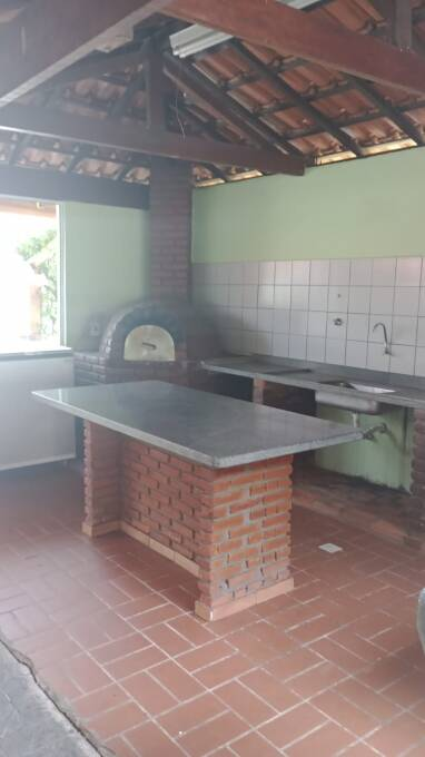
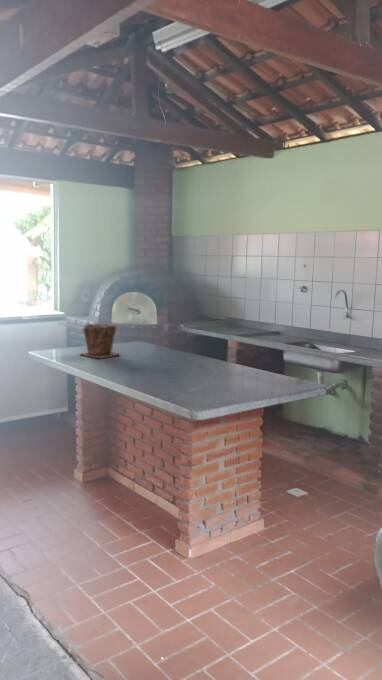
+ plant pot (100, 339)
